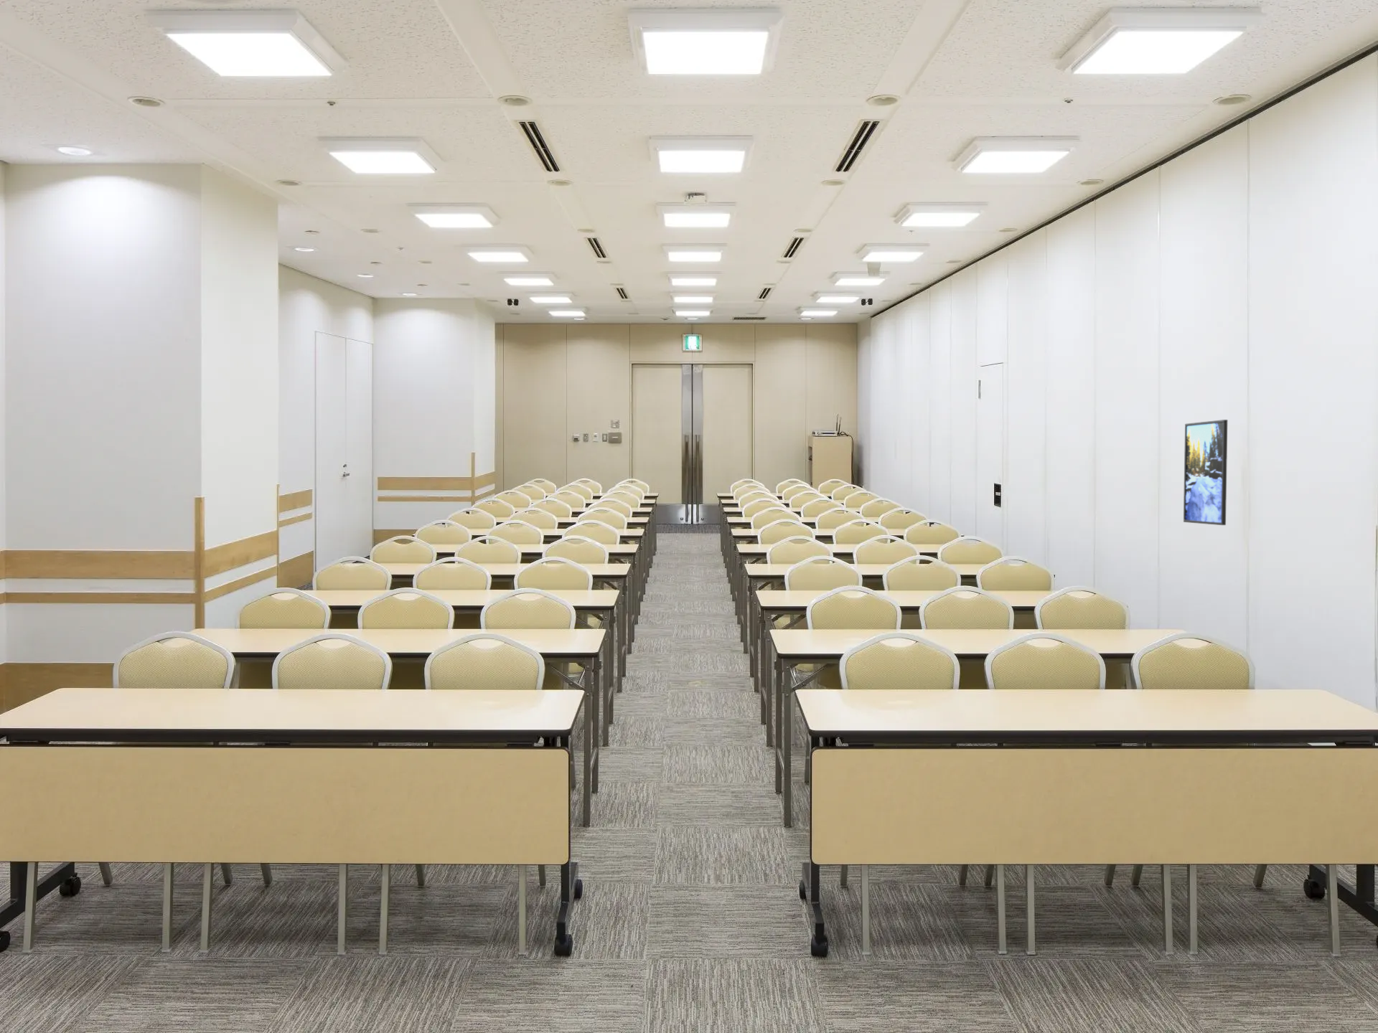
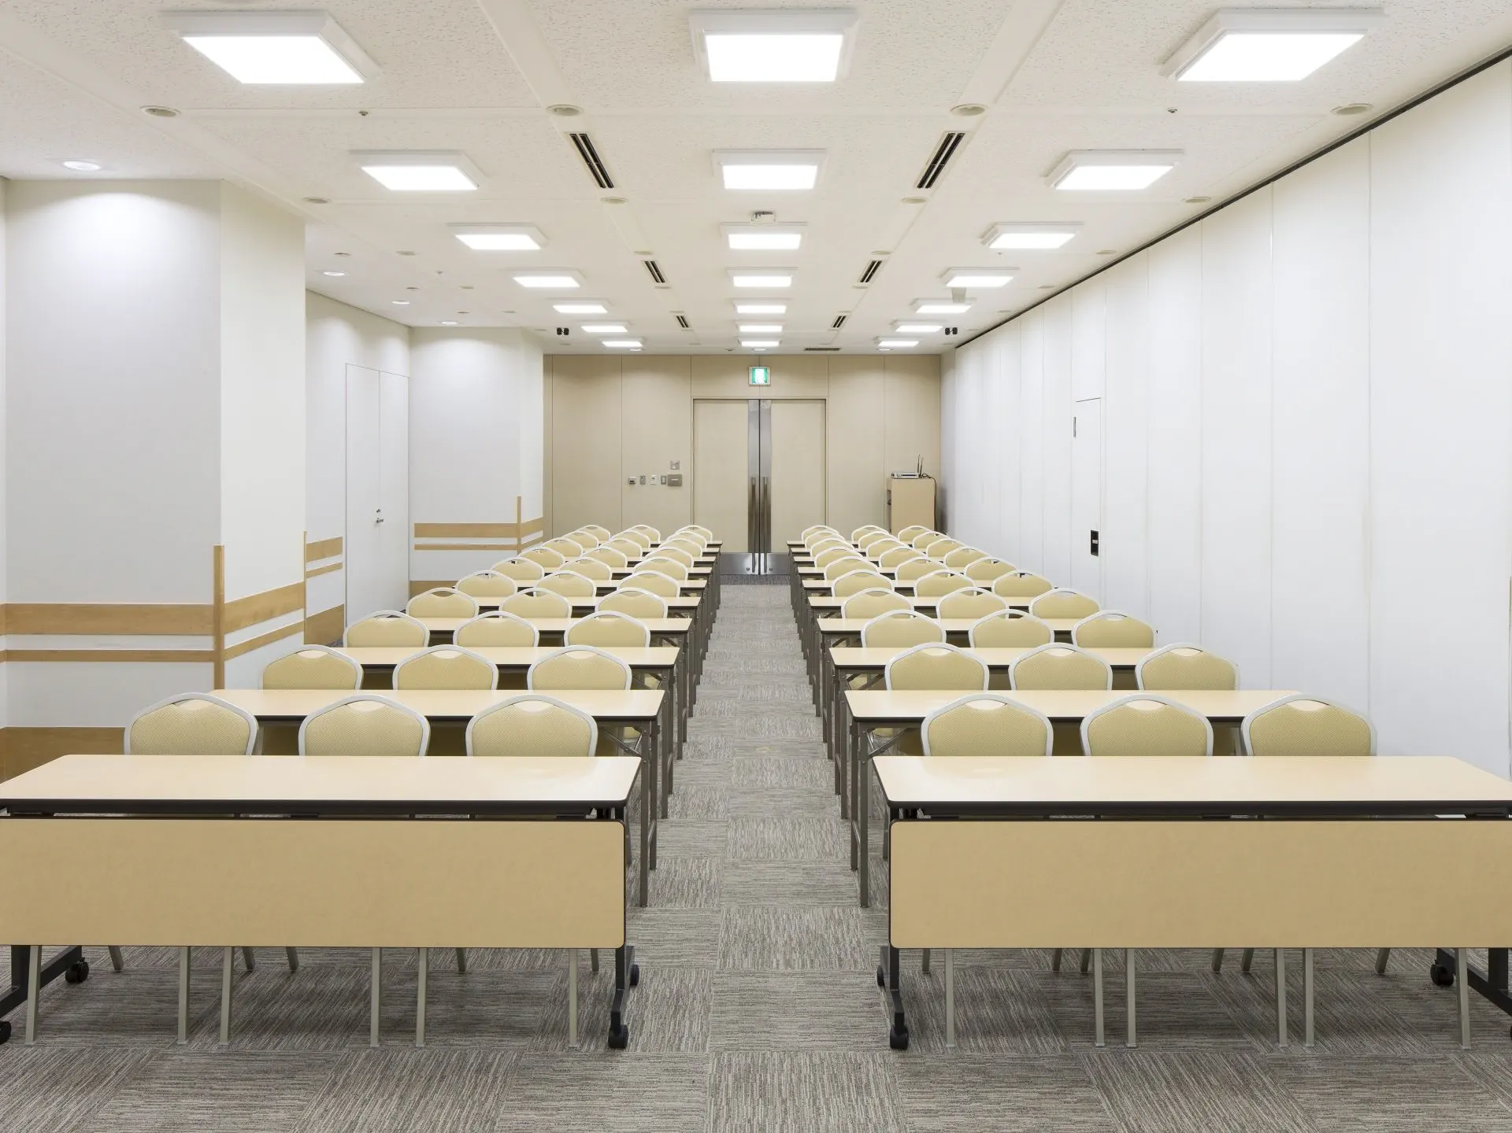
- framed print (1204, 473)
